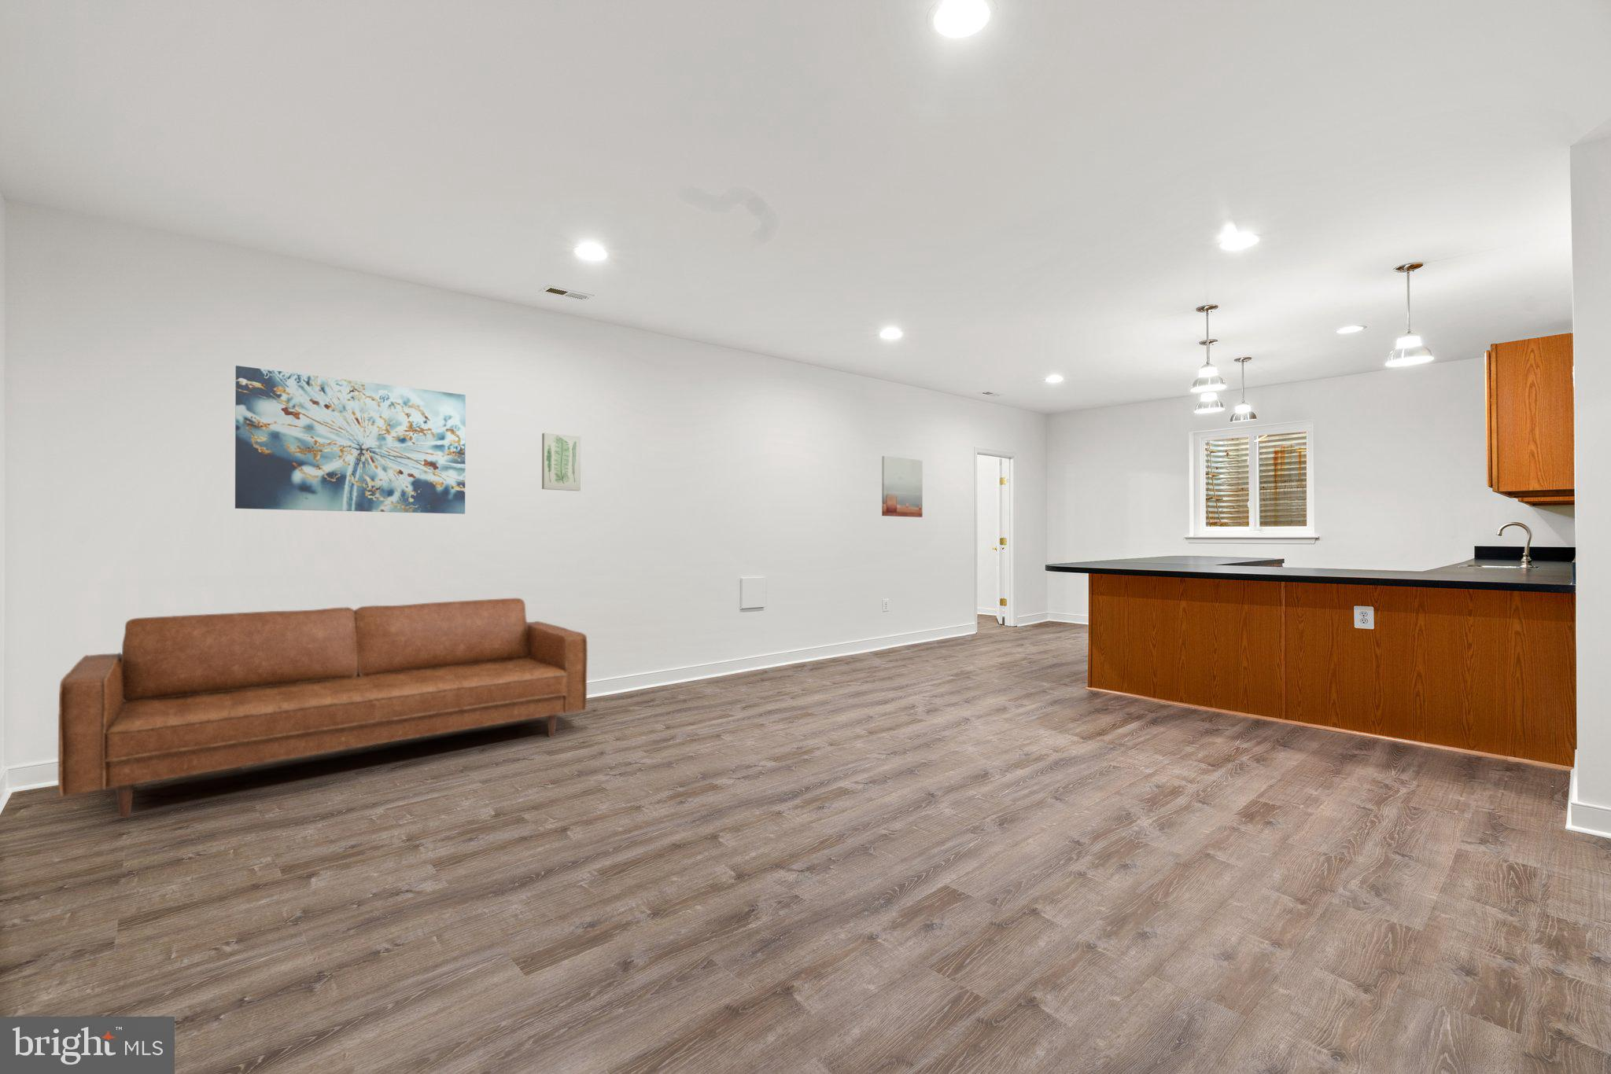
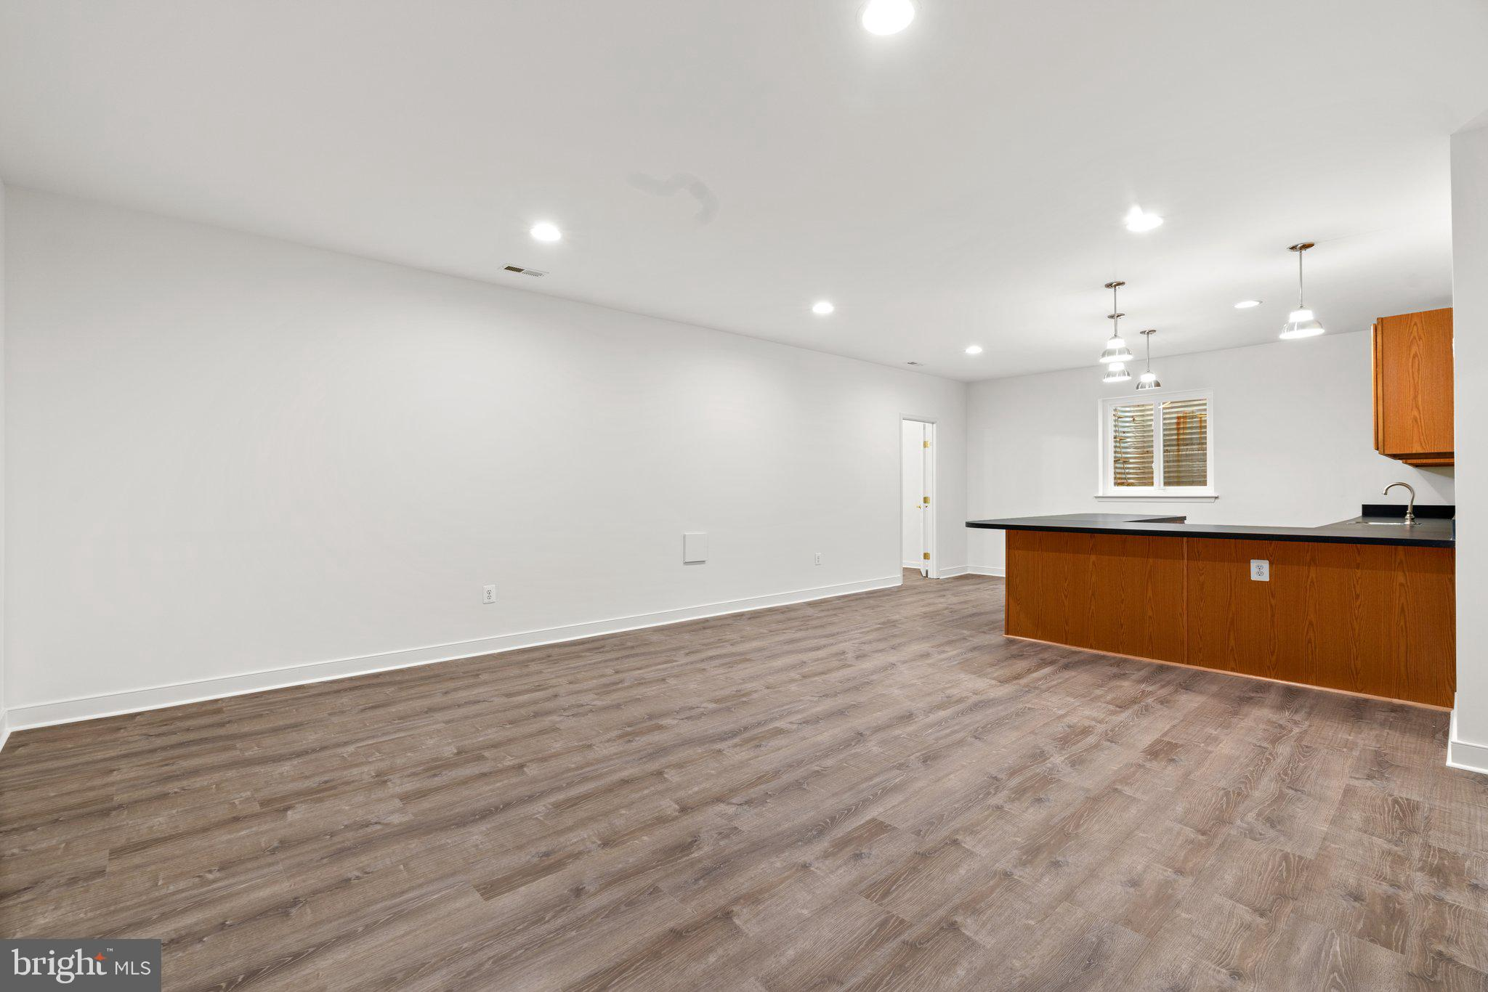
- wall art (903, 487)
- wall art (561, 463)
- sofa (362, 682)
- wall art (361, 447)
